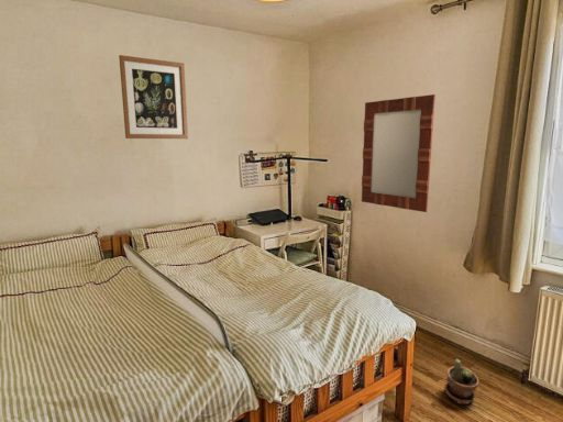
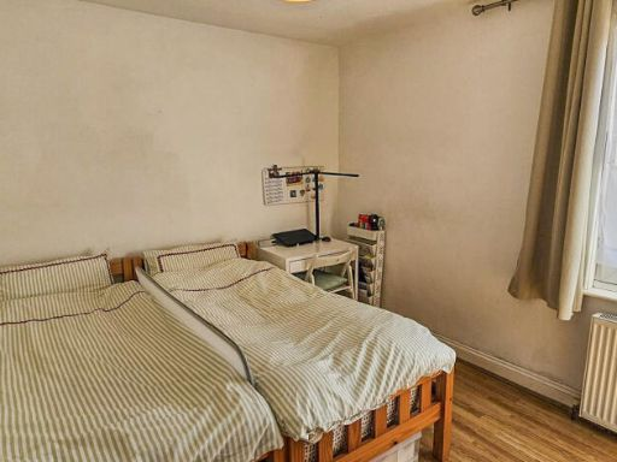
- home mirror (394, 154)
- potted plant (461, 377)
- wall art (155, 99)
